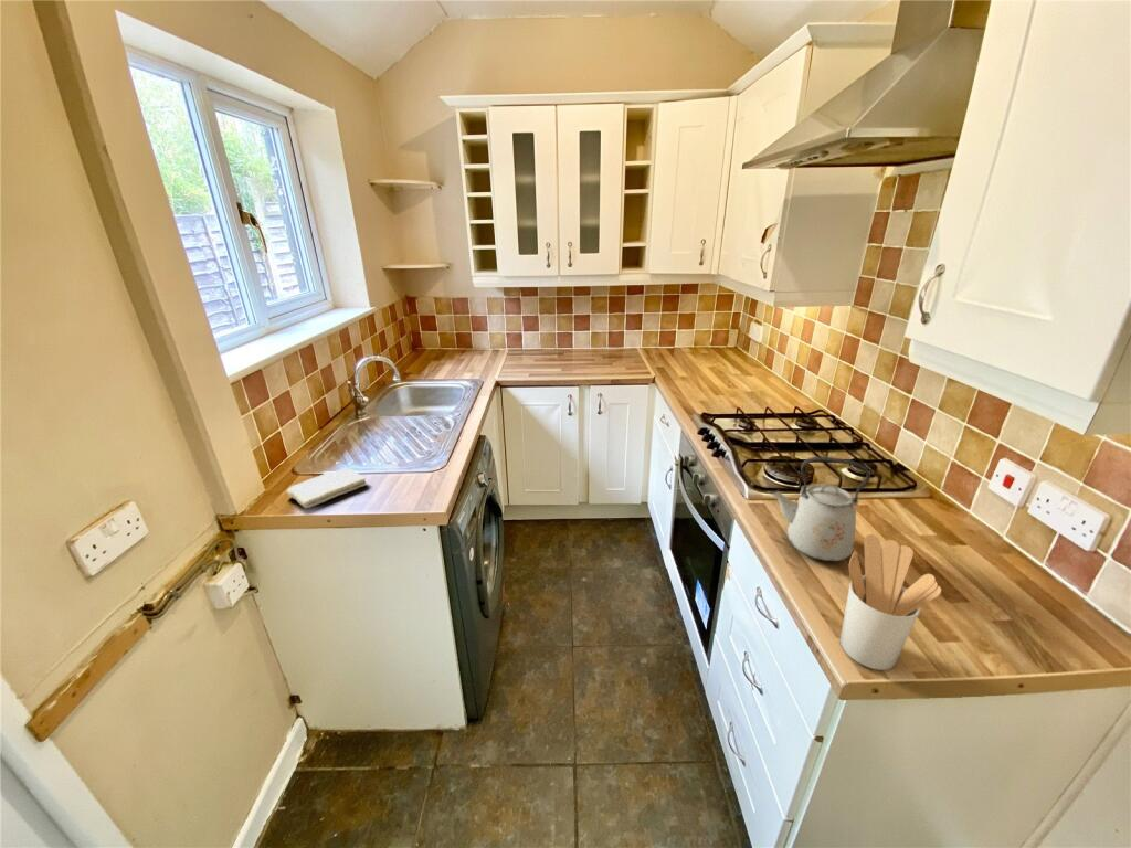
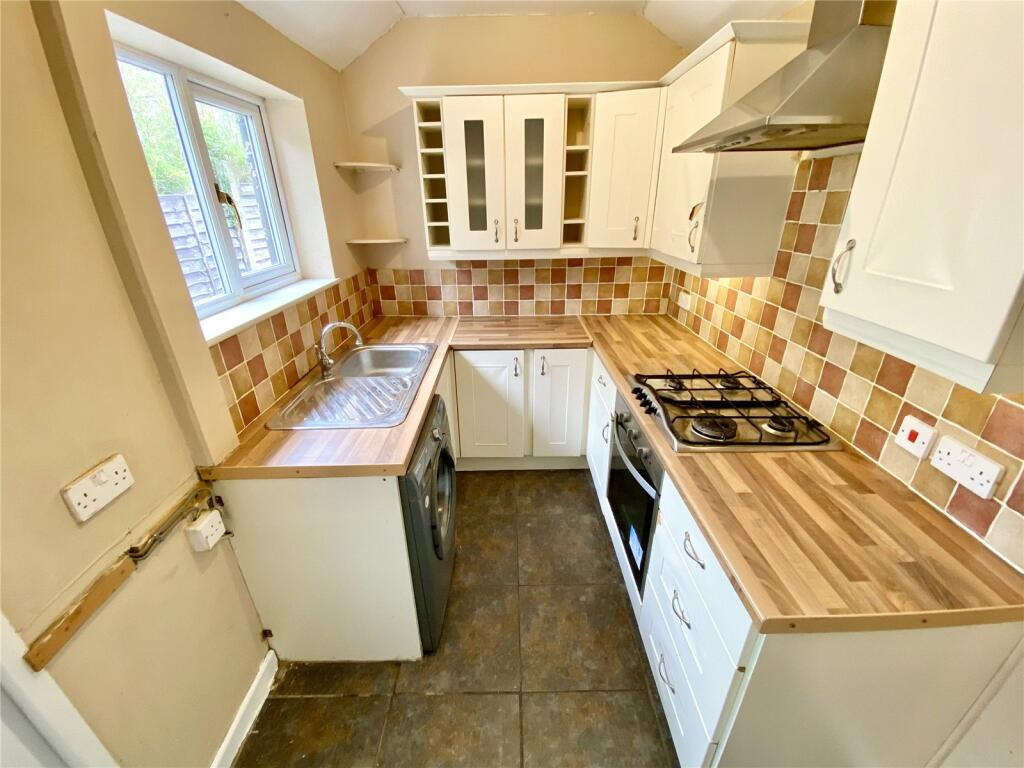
- washcloth (328, 486)
- utensil holder (878, 598)
- kettle (813, 502)
